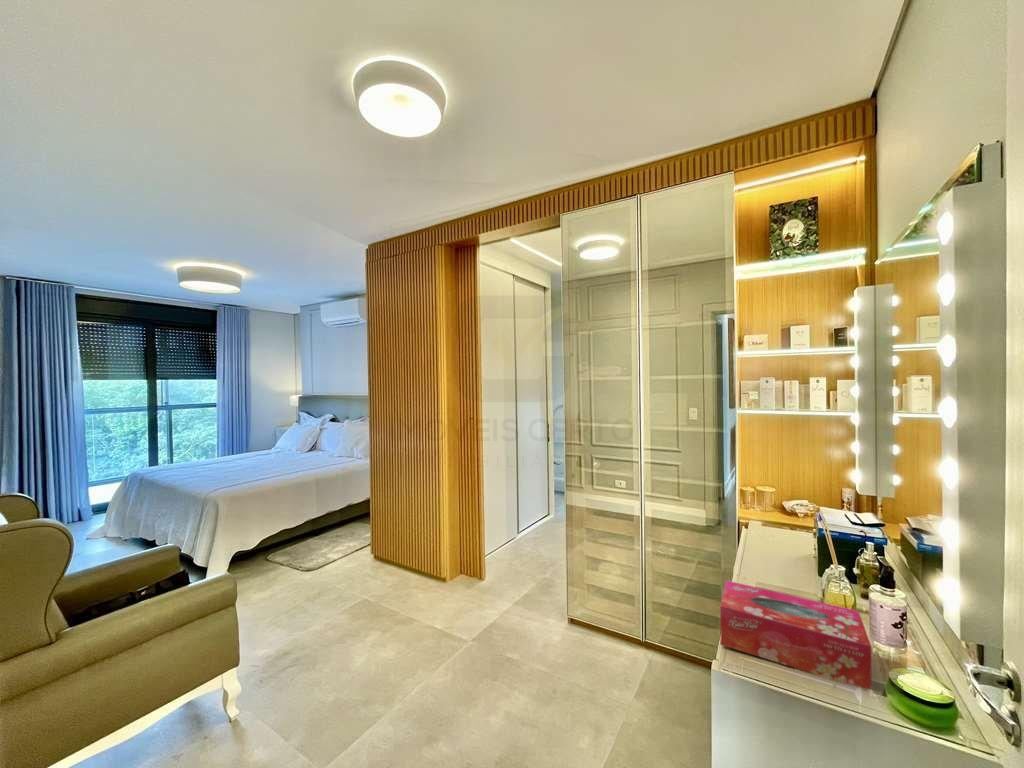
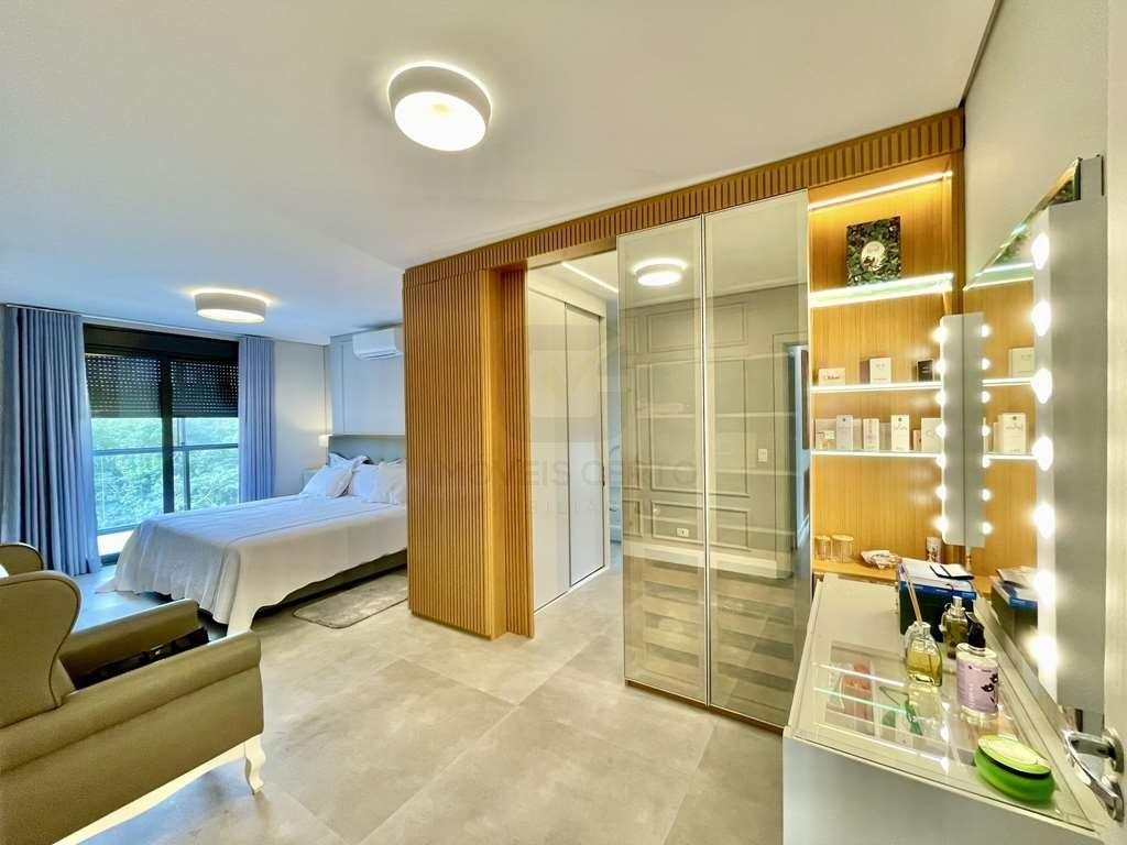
- tissue box (788, 628)
